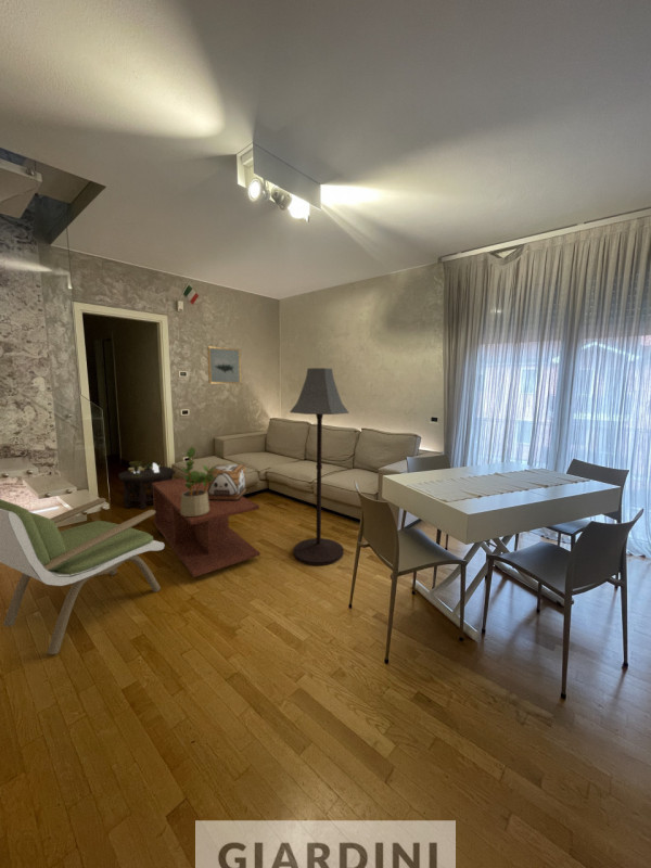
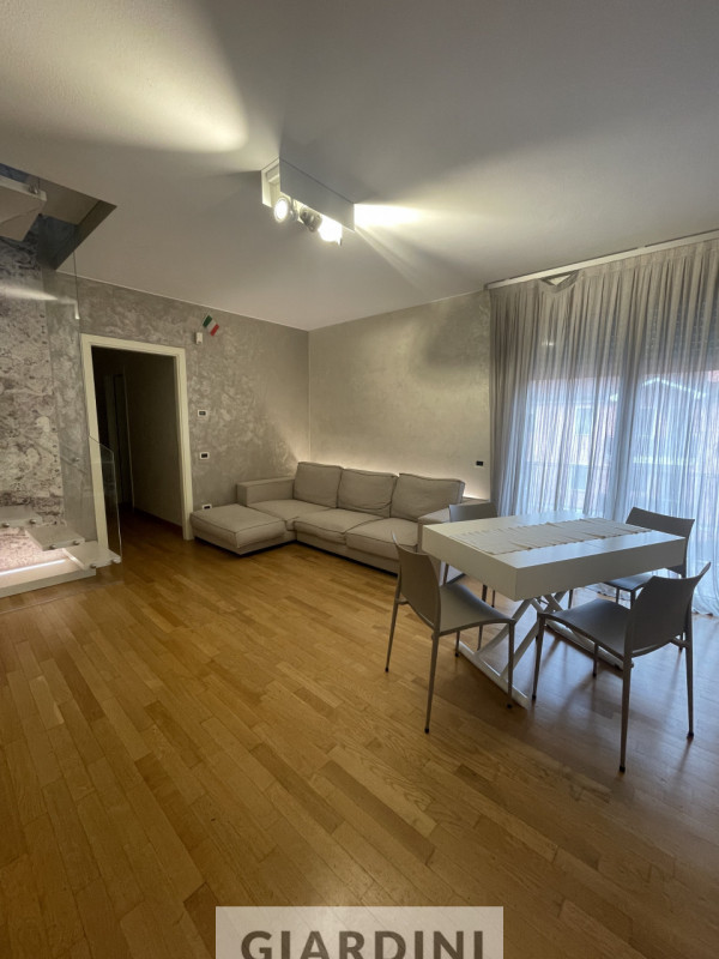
- coffee table (201, 518)
- wall art (225, 366)
- side table (148, 480)
- armchair (73, 548)
- decorative box (227, 482)
- floor lamp (319, 463)
- potted plant (197, 478)
